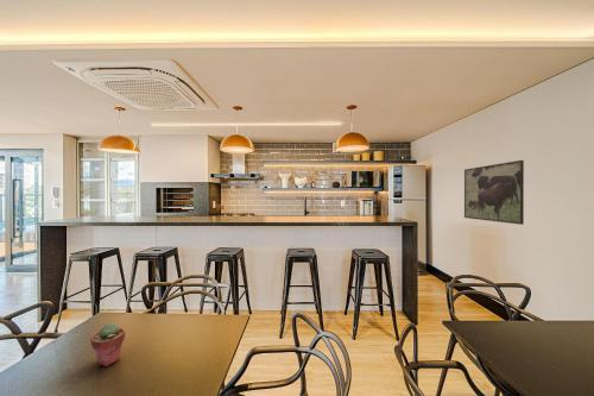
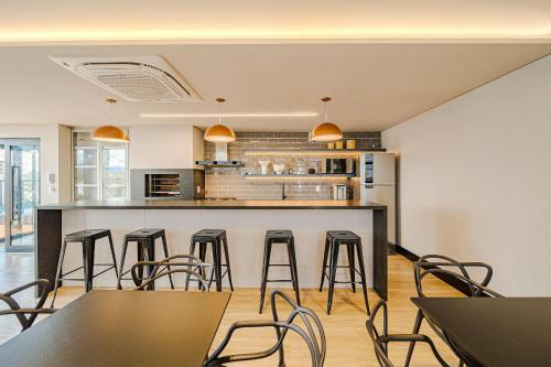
- potted succulent (108, 341)
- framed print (489, 193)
